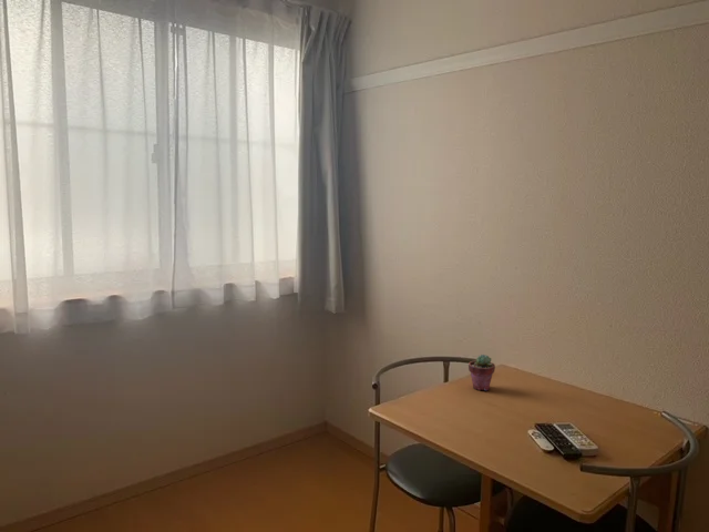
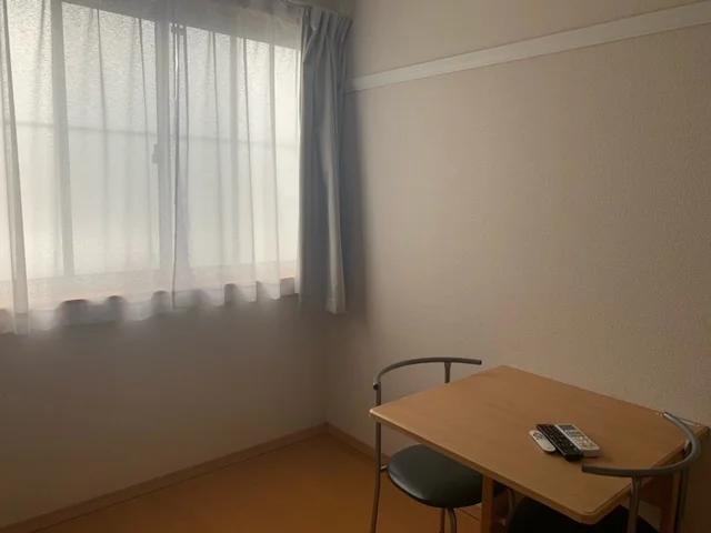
- potted succulent (481, 370)
